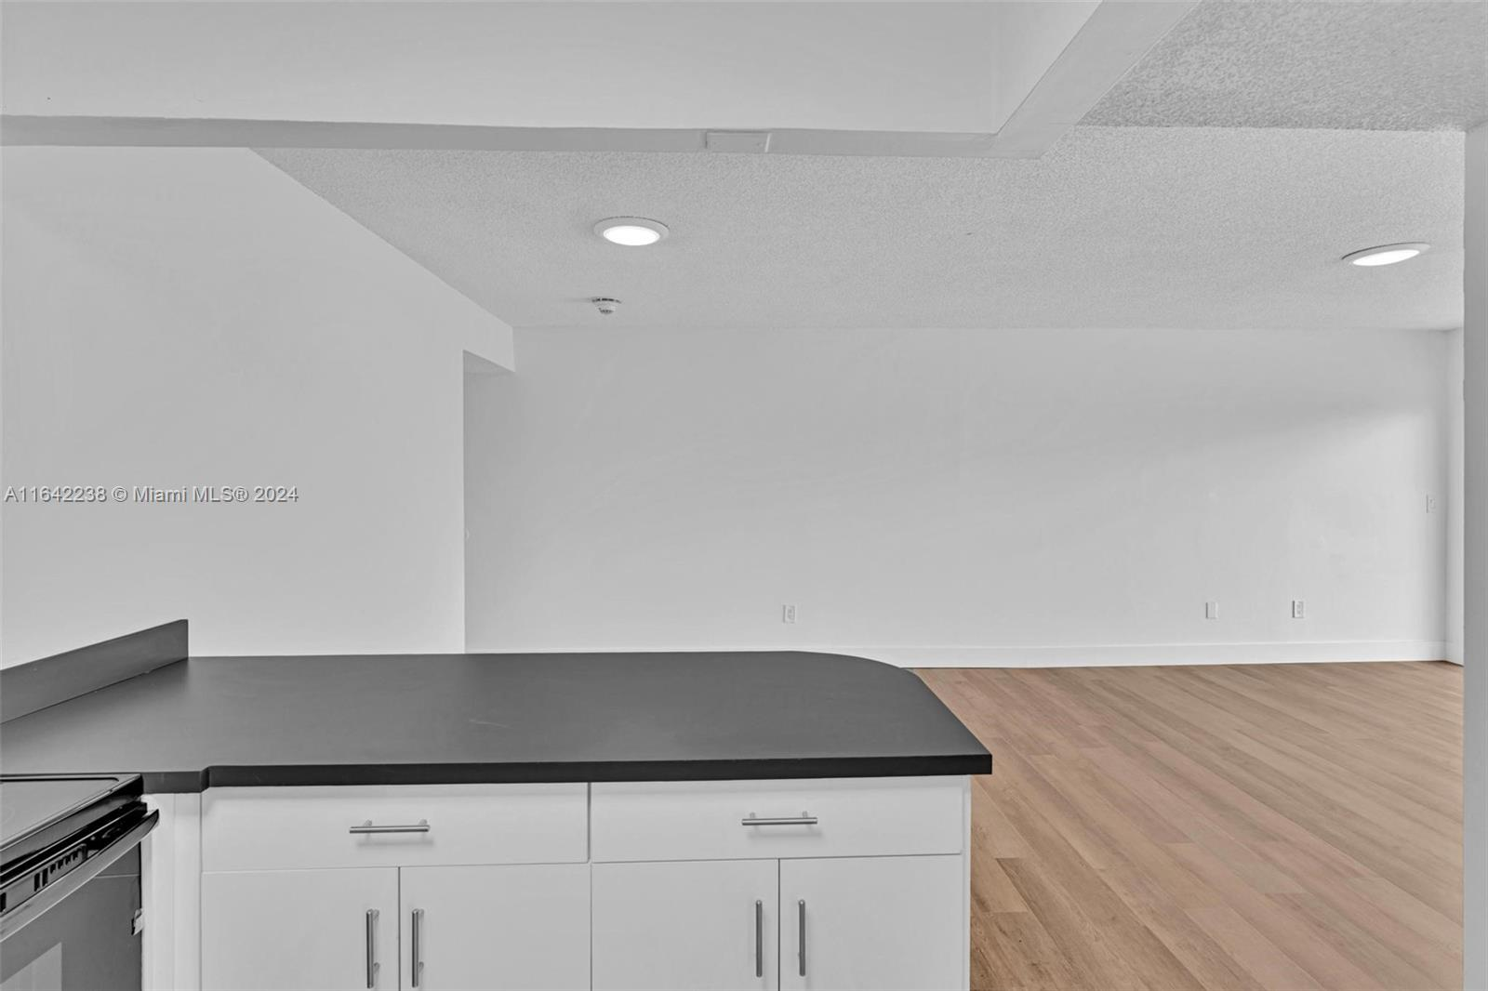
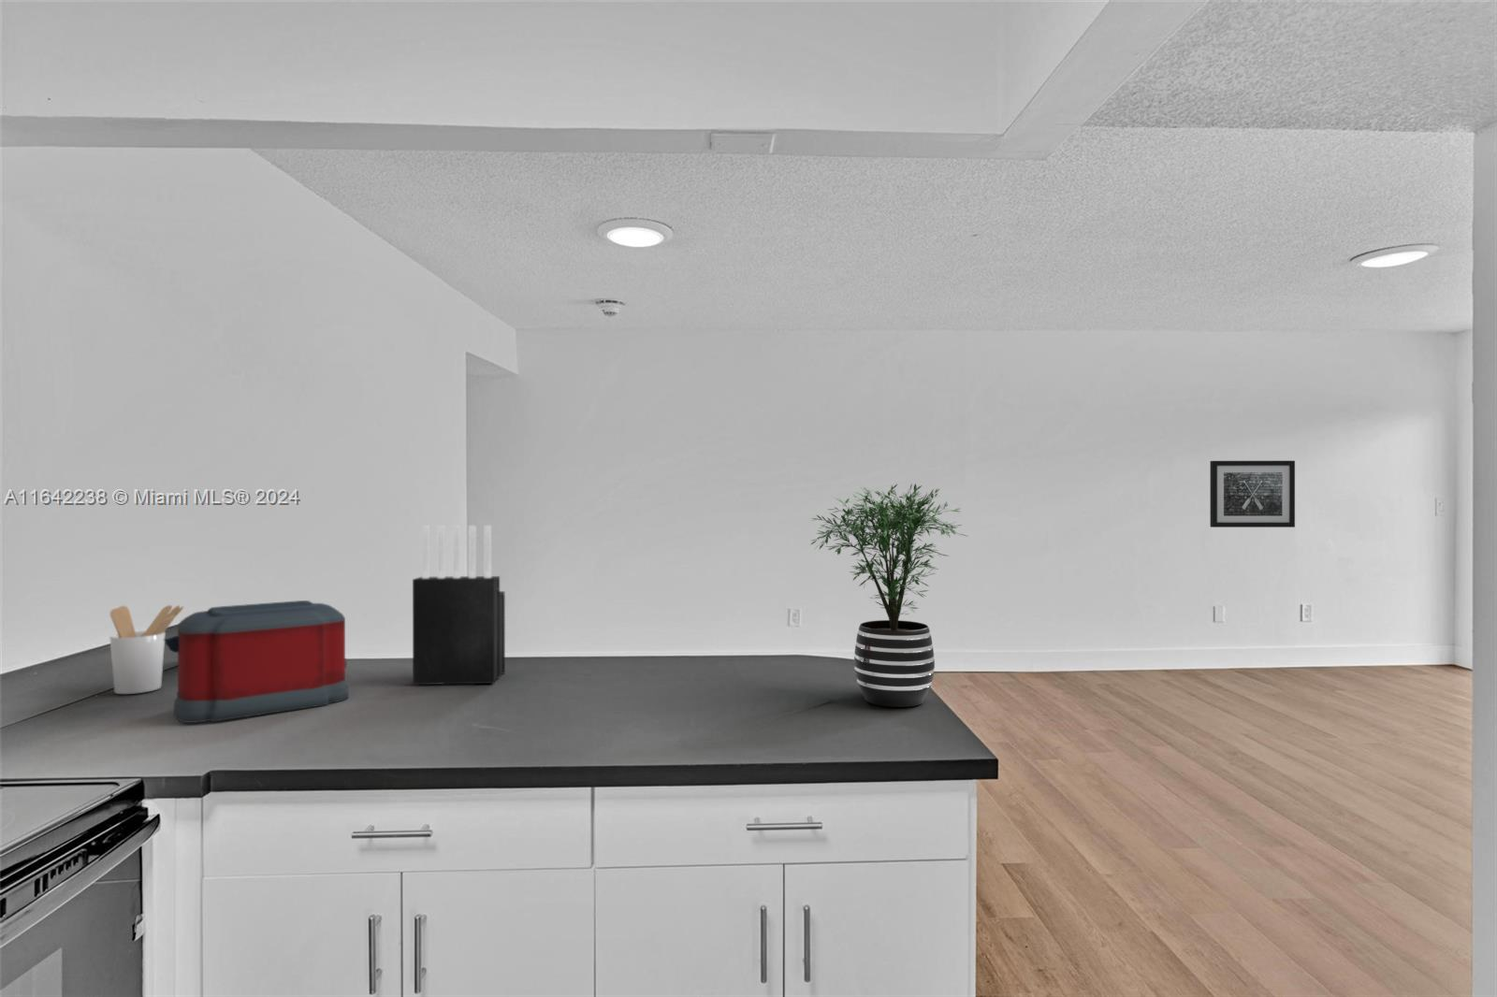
+ wall art (1252, 494)
+ toaster (260, 654)
+ utensil holder (149, 645)
+ potted plant (888, 591)
+ knife block (461, 601)
